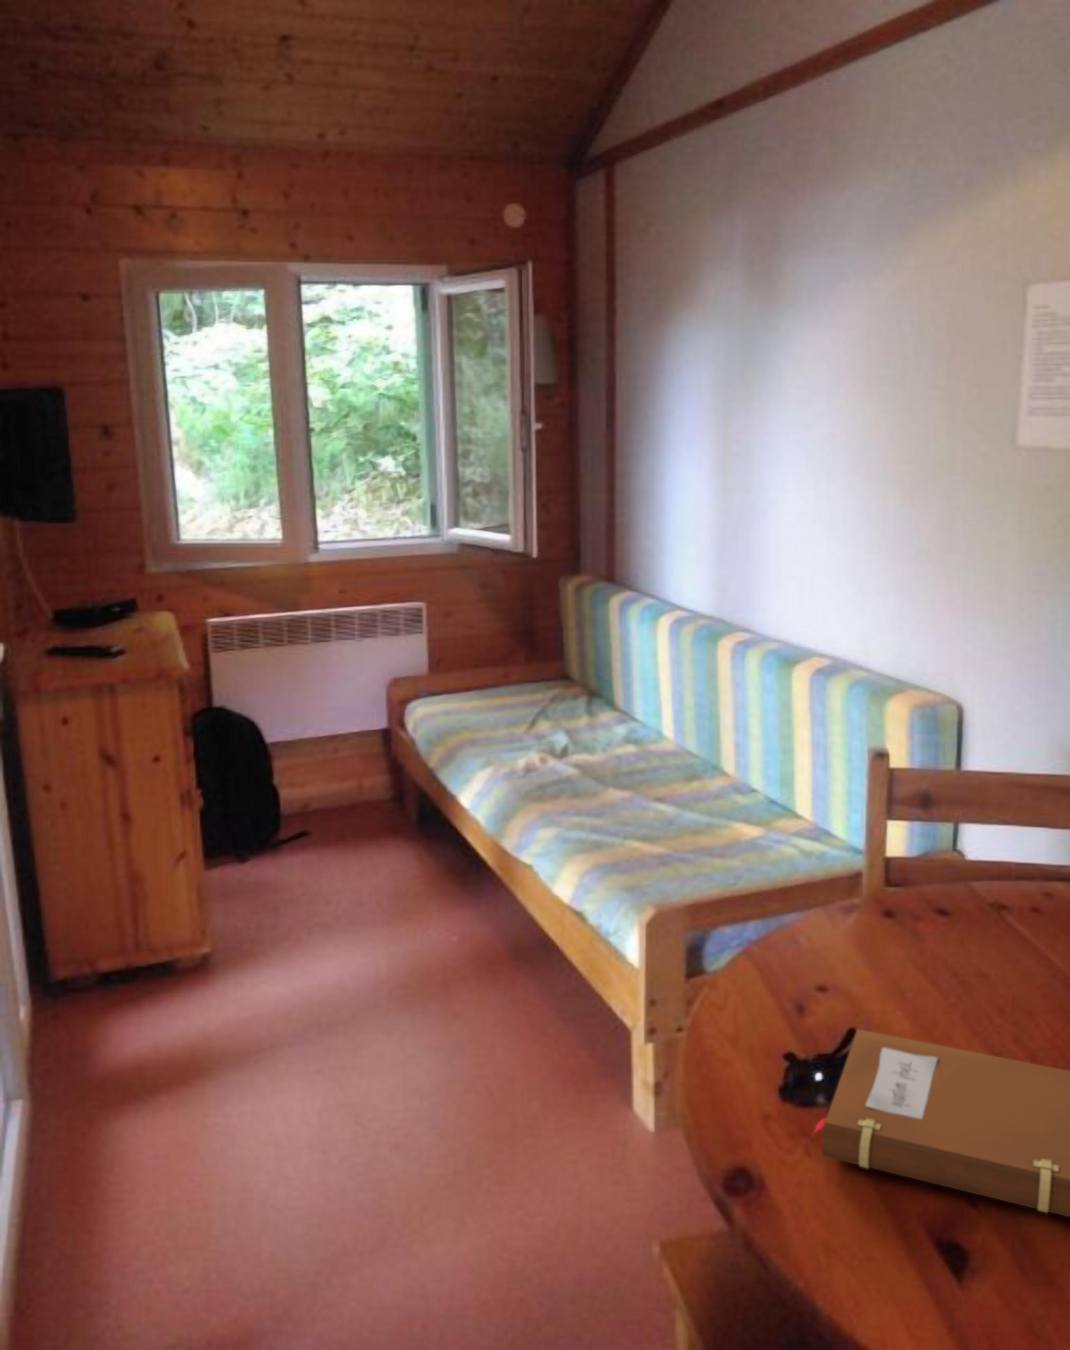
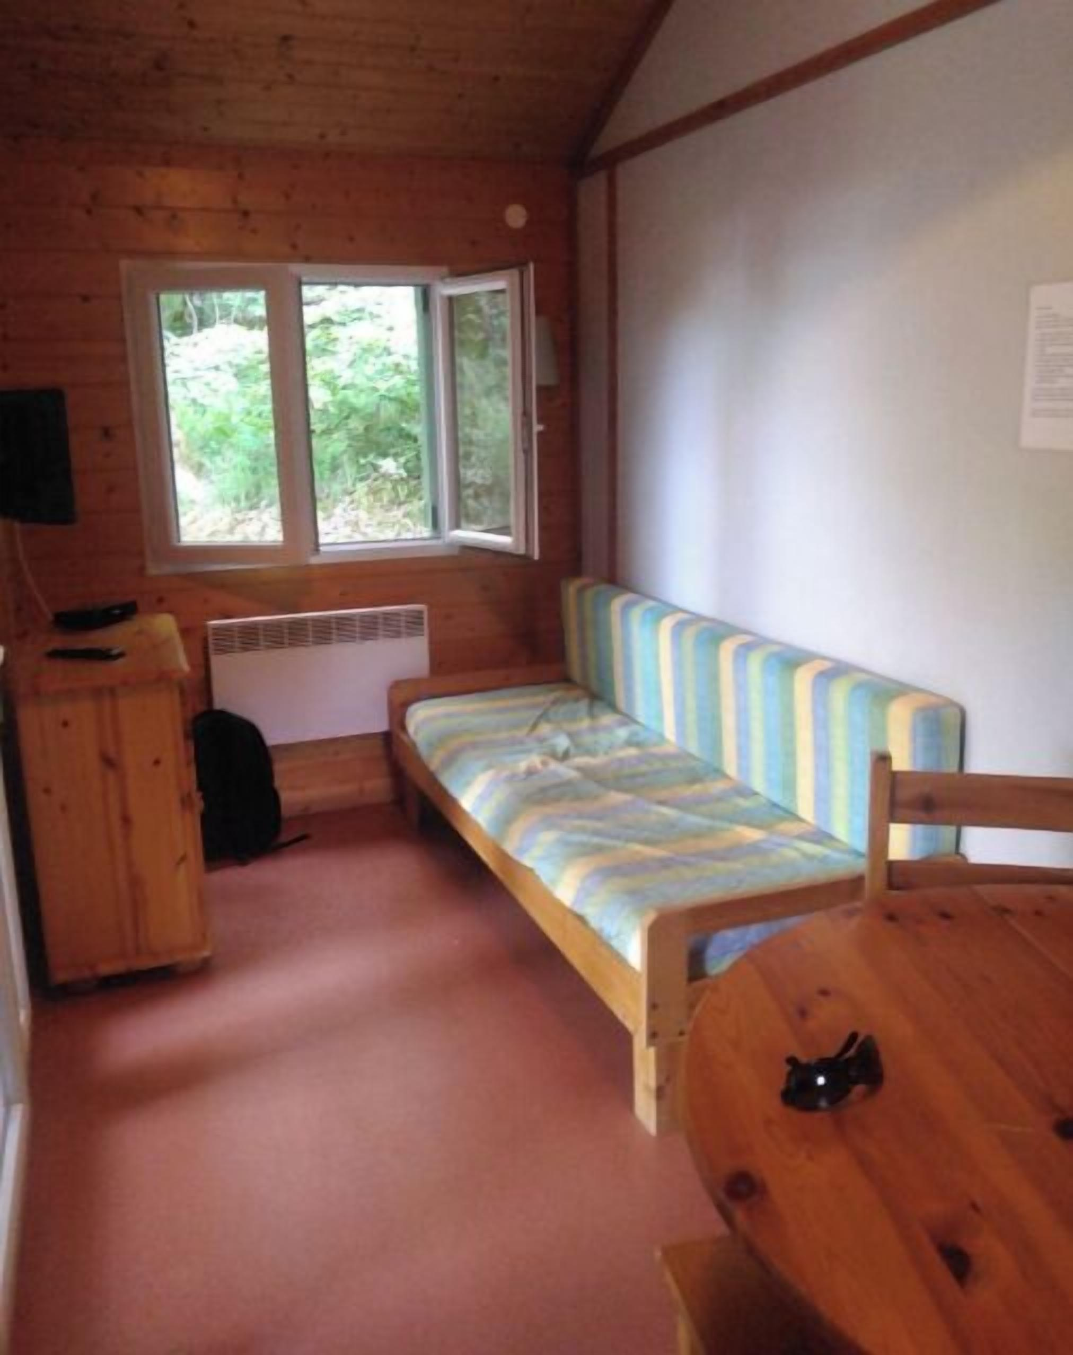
- notebook (953, 1116)
